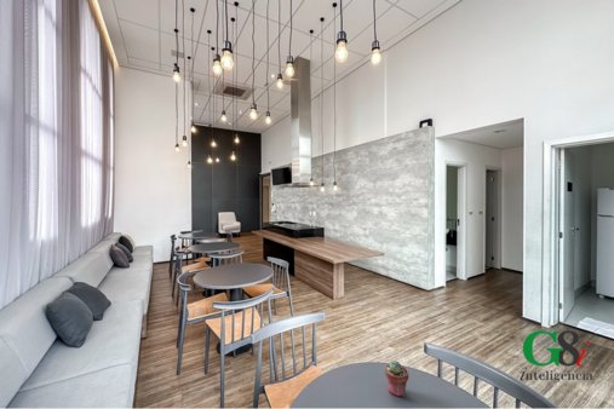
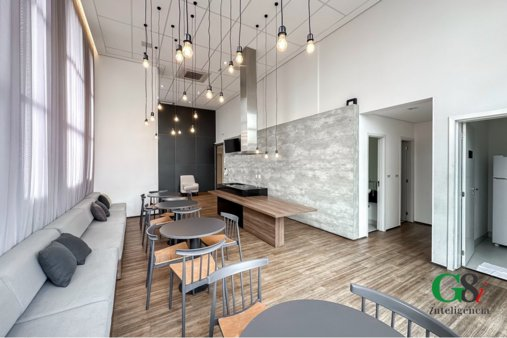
- potted succulent (396, 375)
